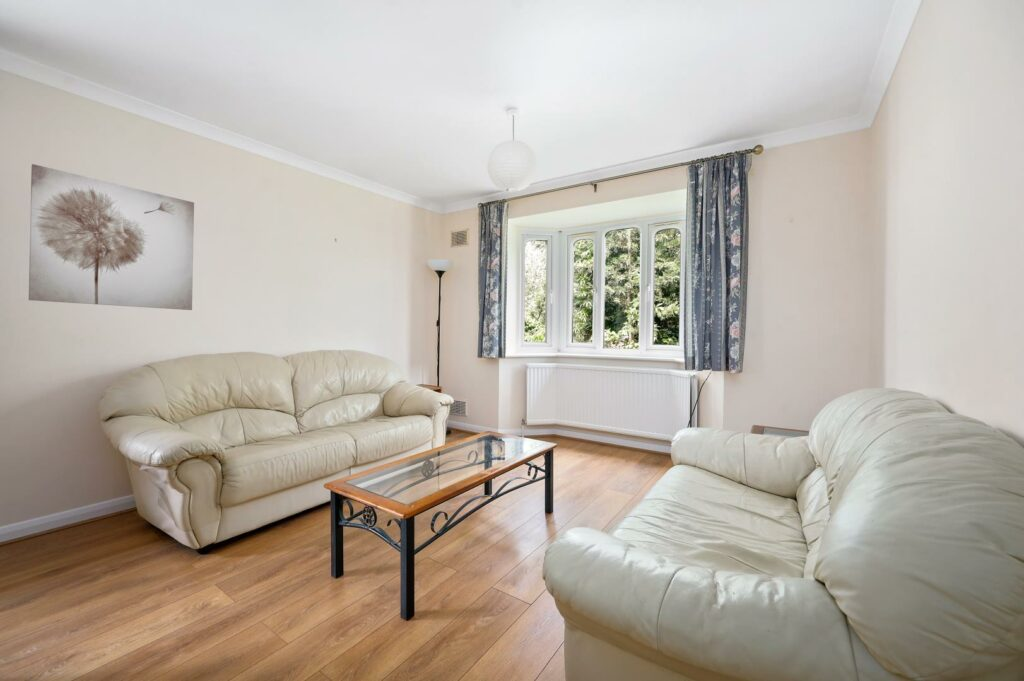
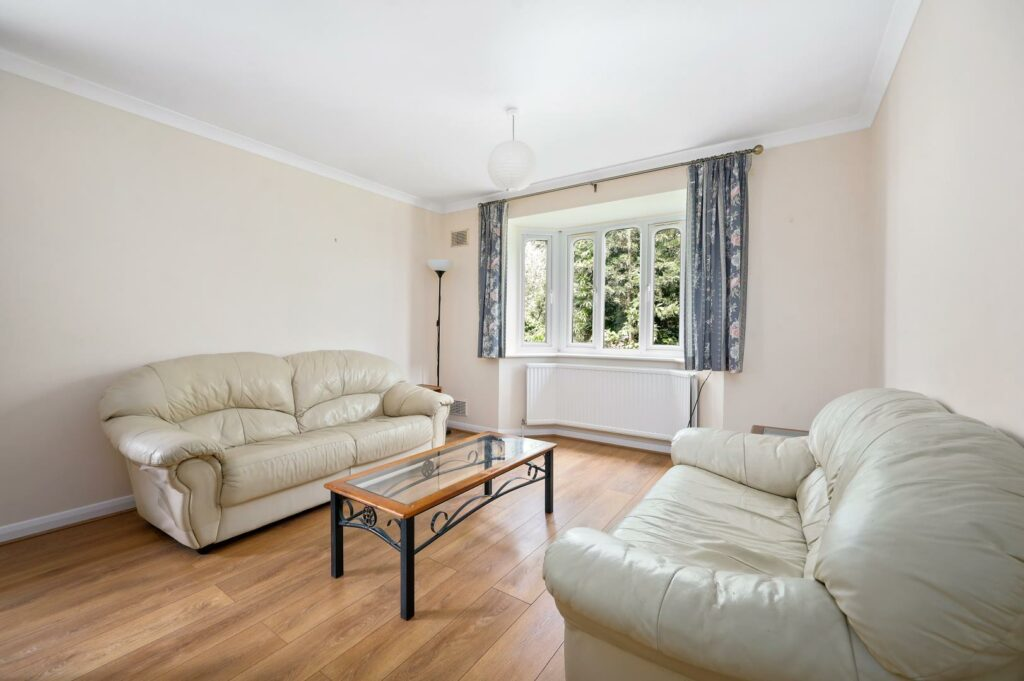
- wall art (120, 245)
